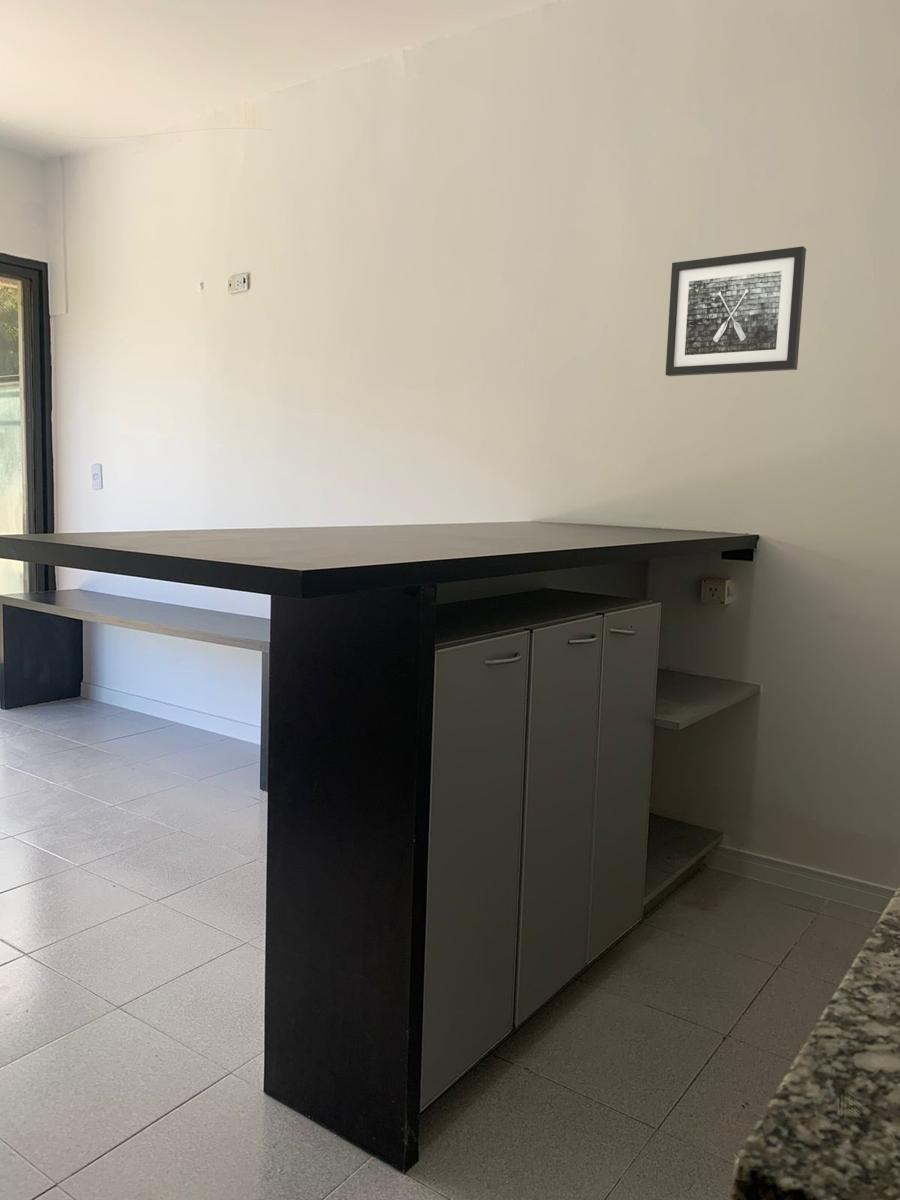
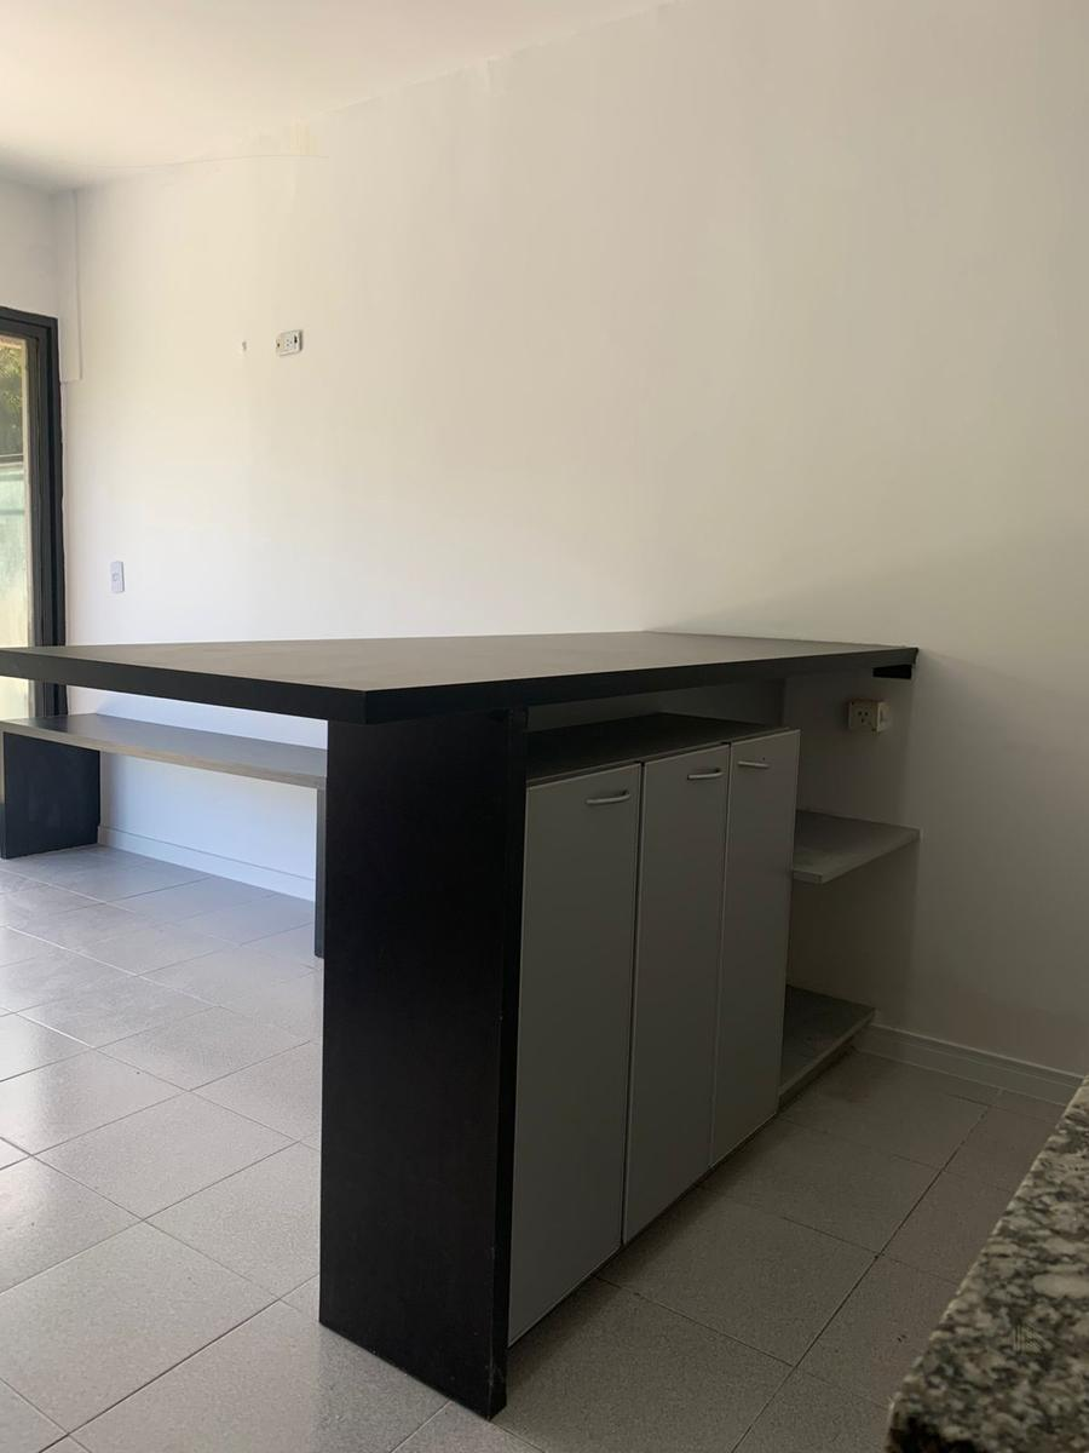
- wall art (732, 314)
